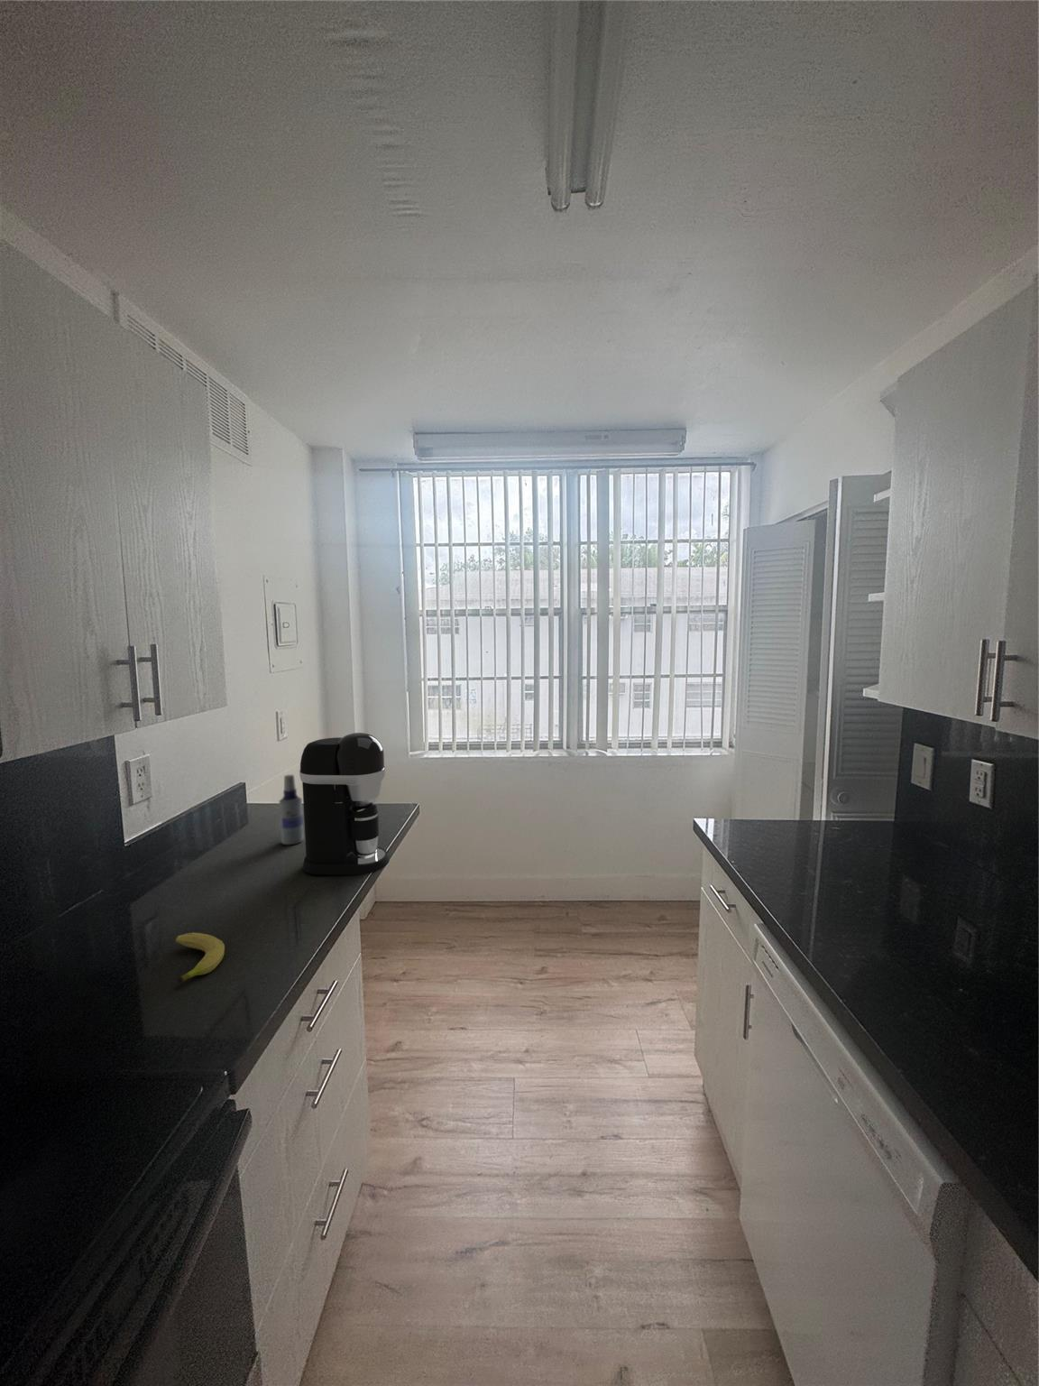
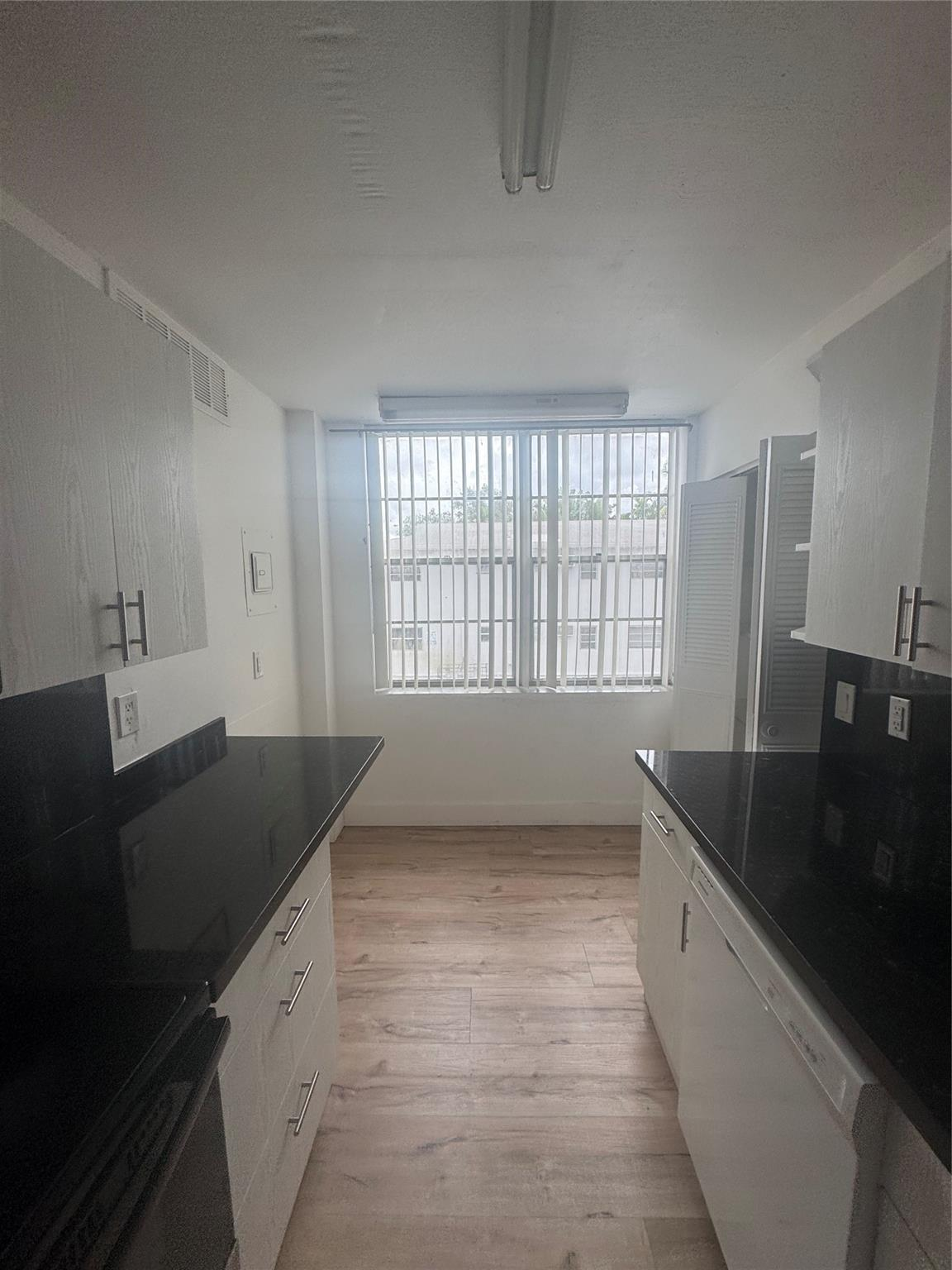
- fruit (199, 963)
- spray bottle (290, 809)
- coffee maker (344, 800)
